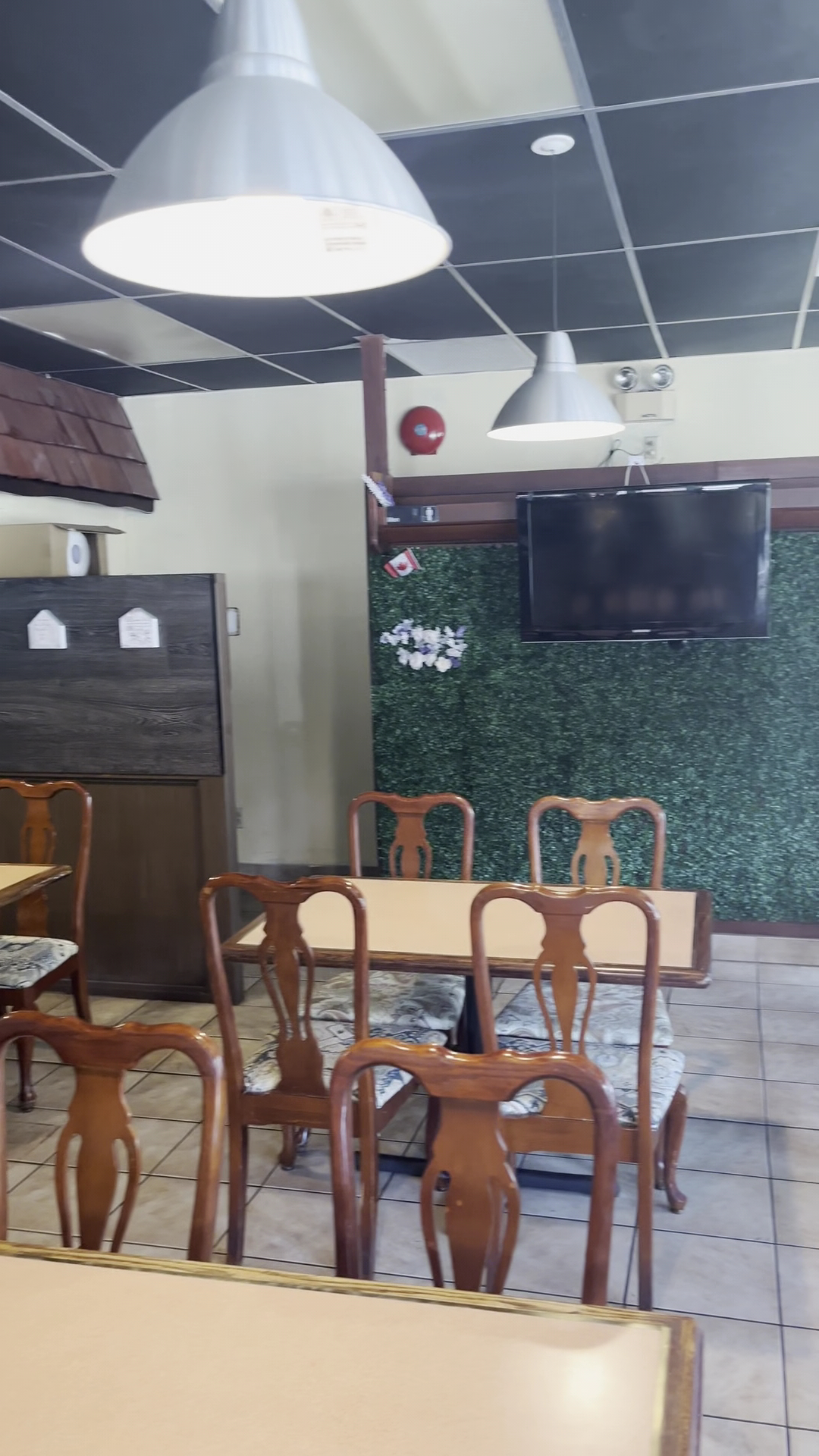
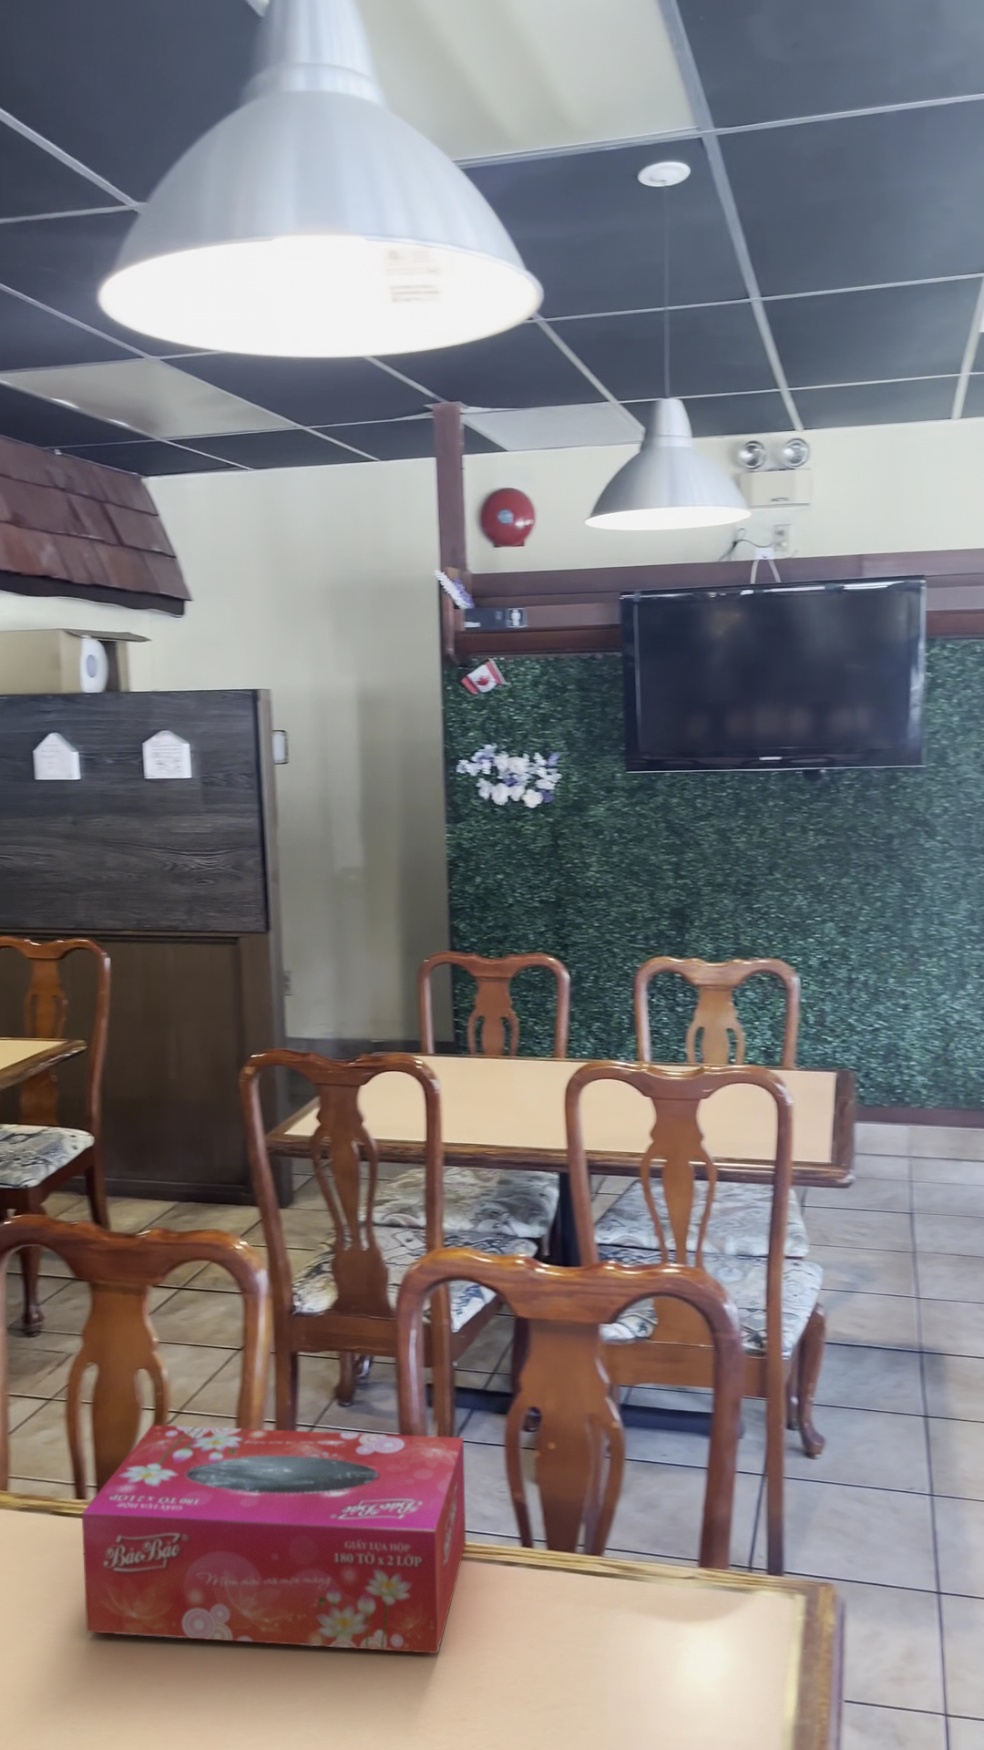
+ tissue box (284, 1529)
